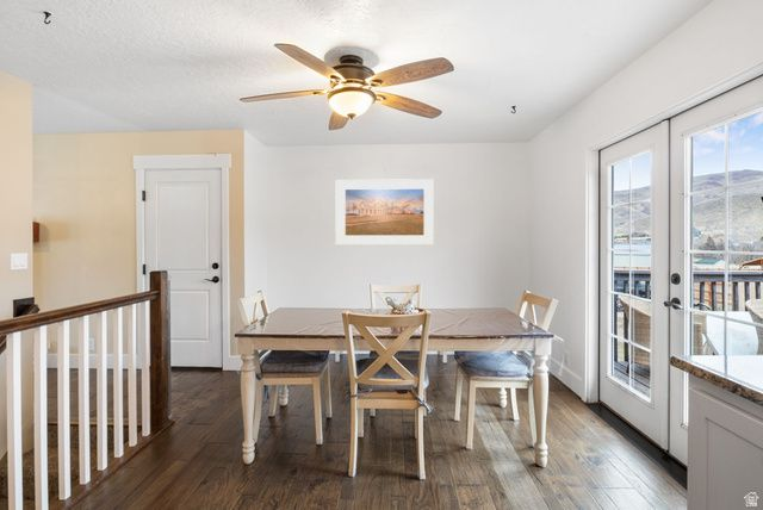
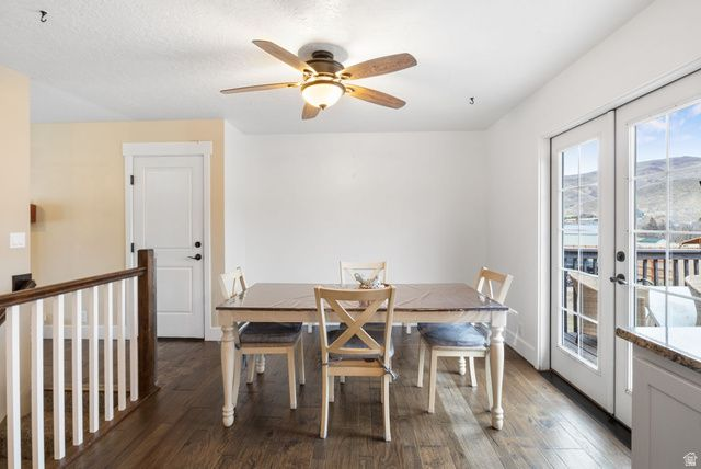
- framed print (384, 212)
